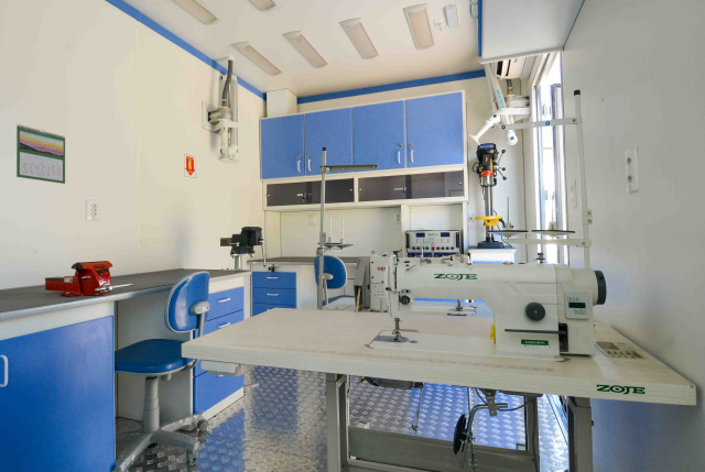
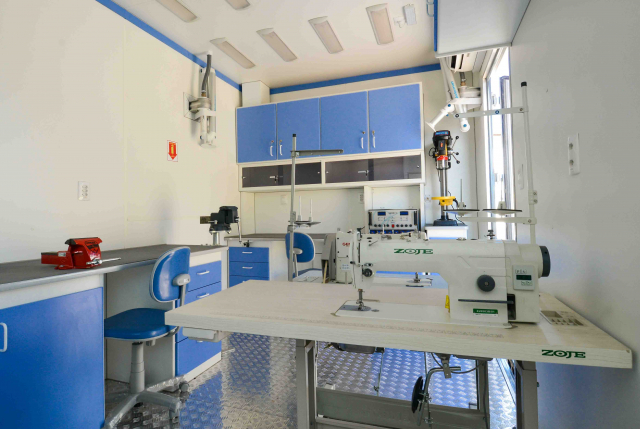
- calendar (42, 154)
